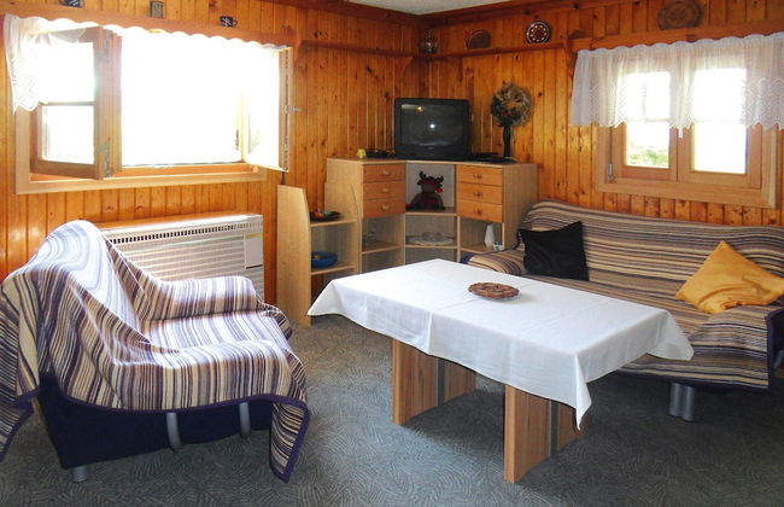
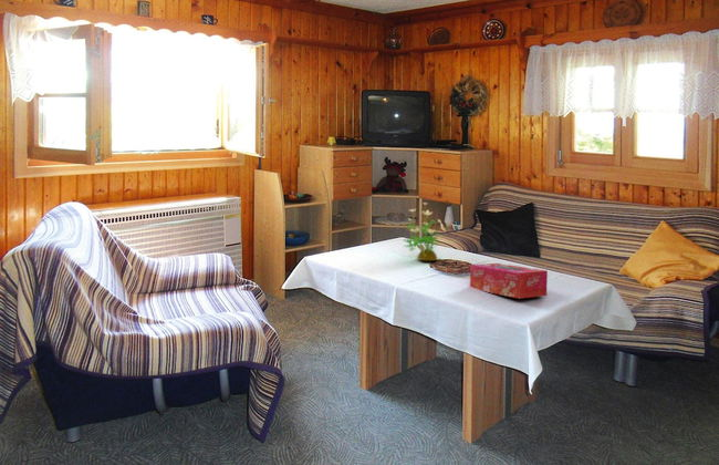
+ potted plant (424, 231)
+ tissue box (507, 279)
